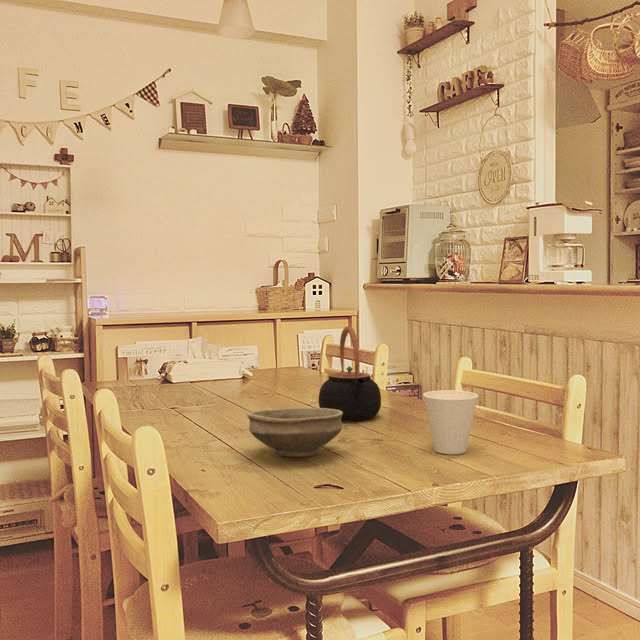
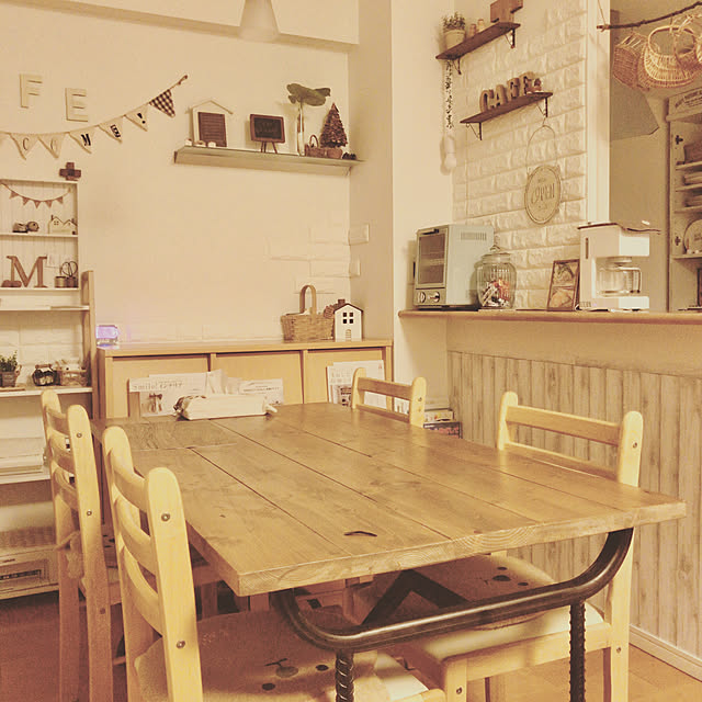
- teapot (351, 372)
- cup (450, 422)
- bowl (295, 432)
